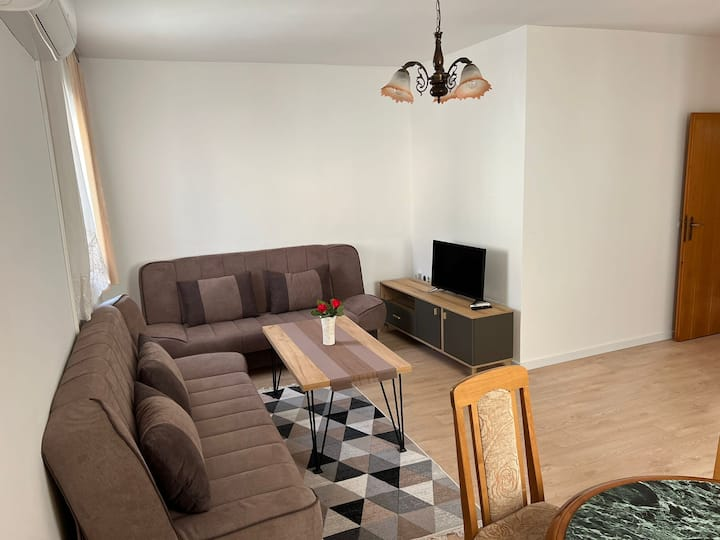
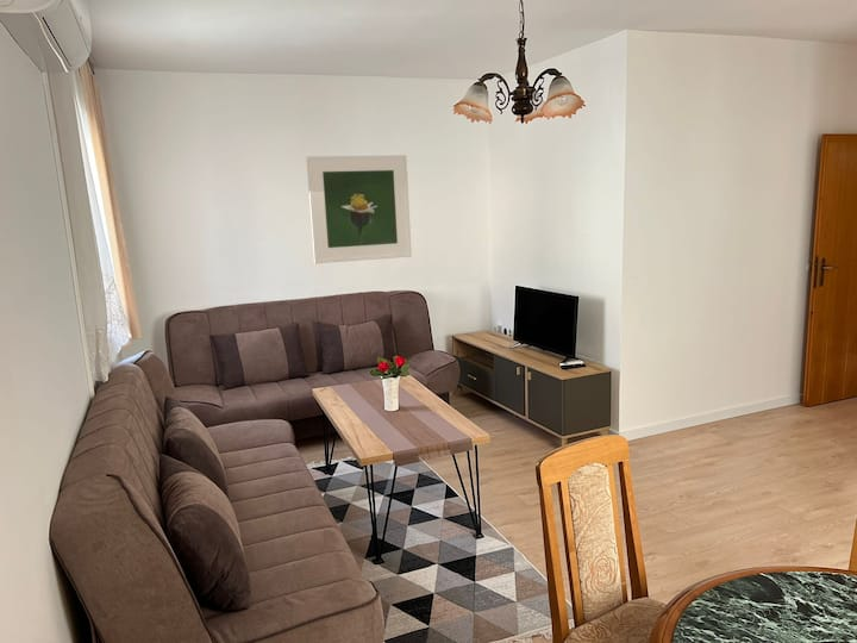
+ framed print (361, 208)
